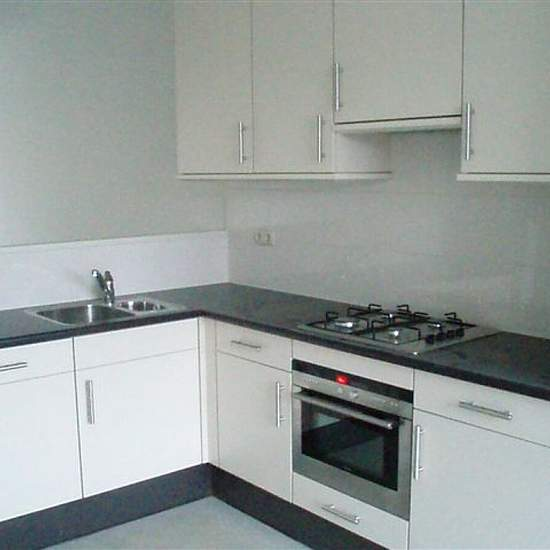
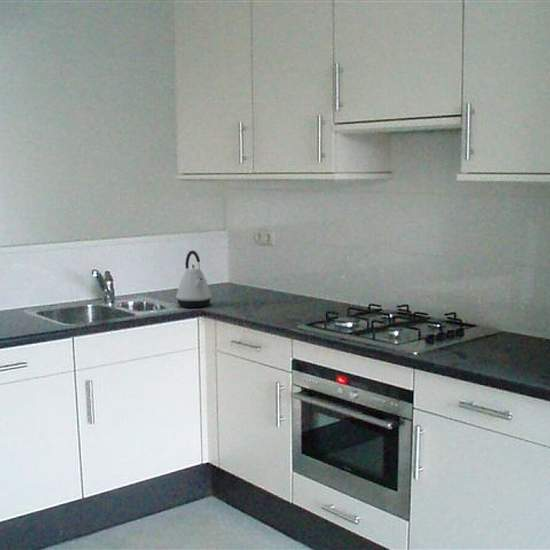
+ kettle (193, 278)
